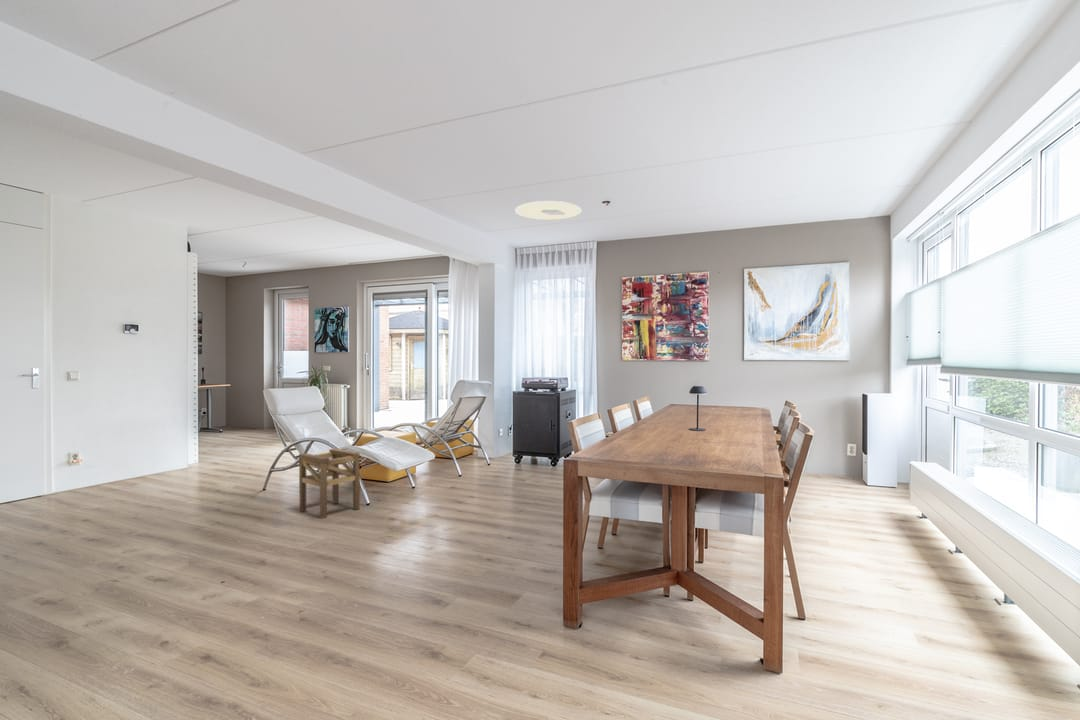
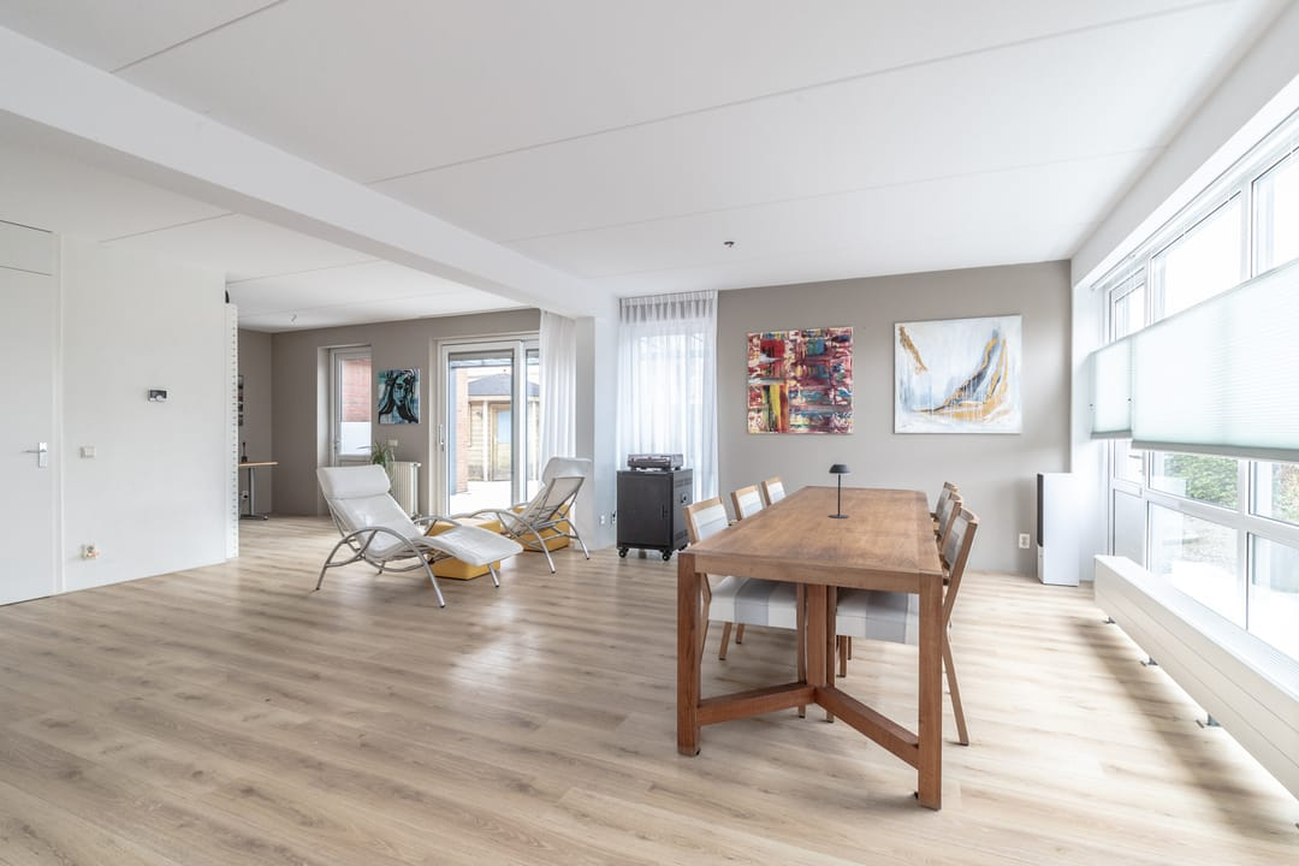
- stool (329, 481)
- ceiling light (548, 207)
